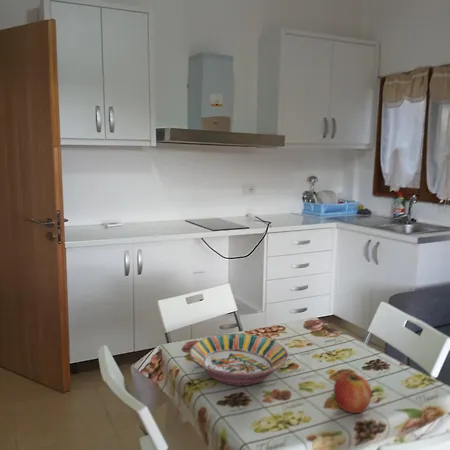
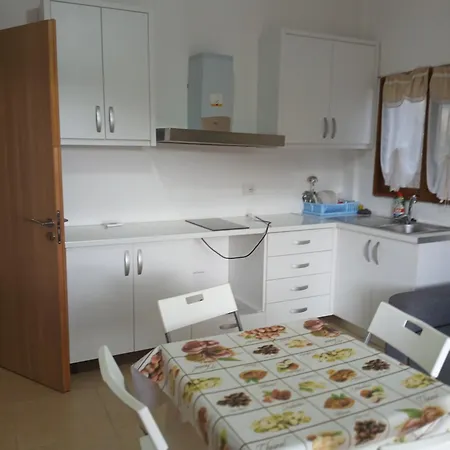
- serving bowl (238, 363)
- fruit (352, 390)
